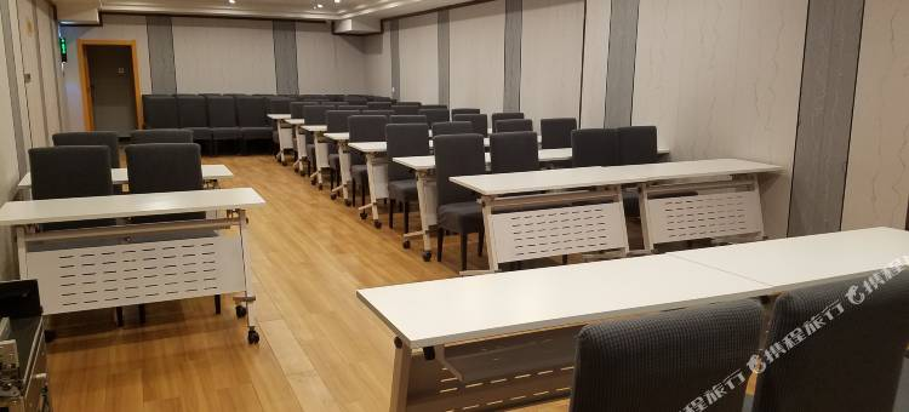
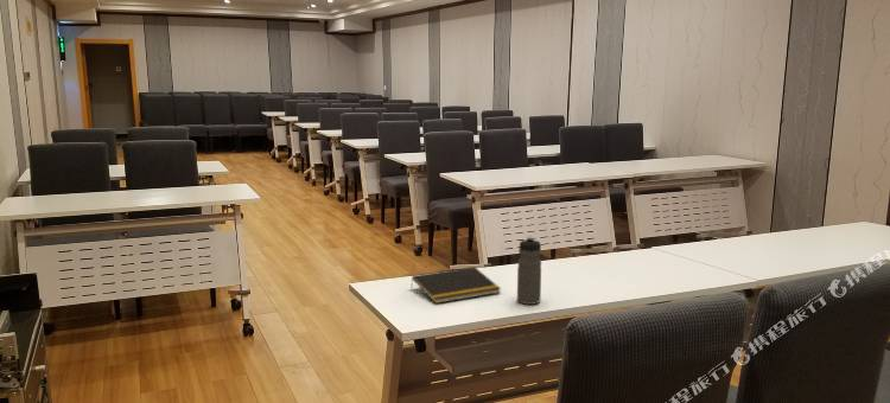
+ water bottle (529, 269)
+ notepad (456, 283)
